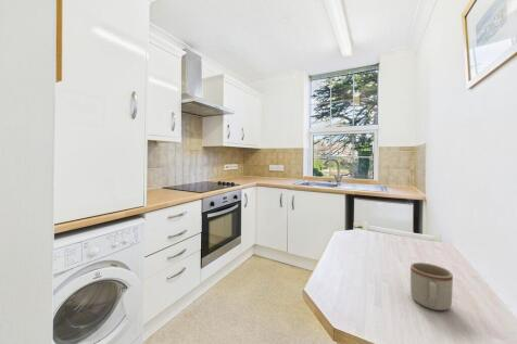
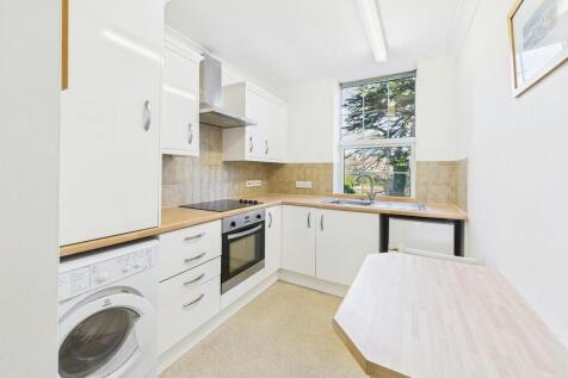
- mug (430, 288)
